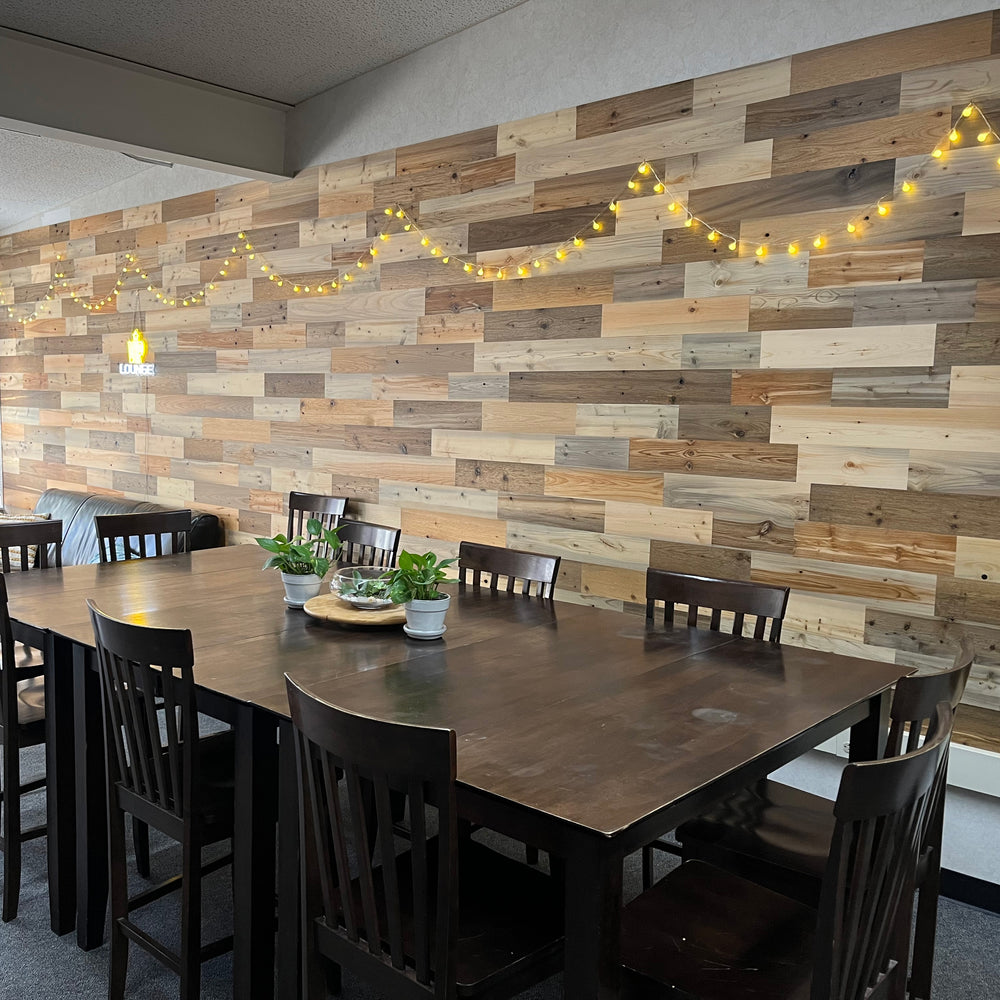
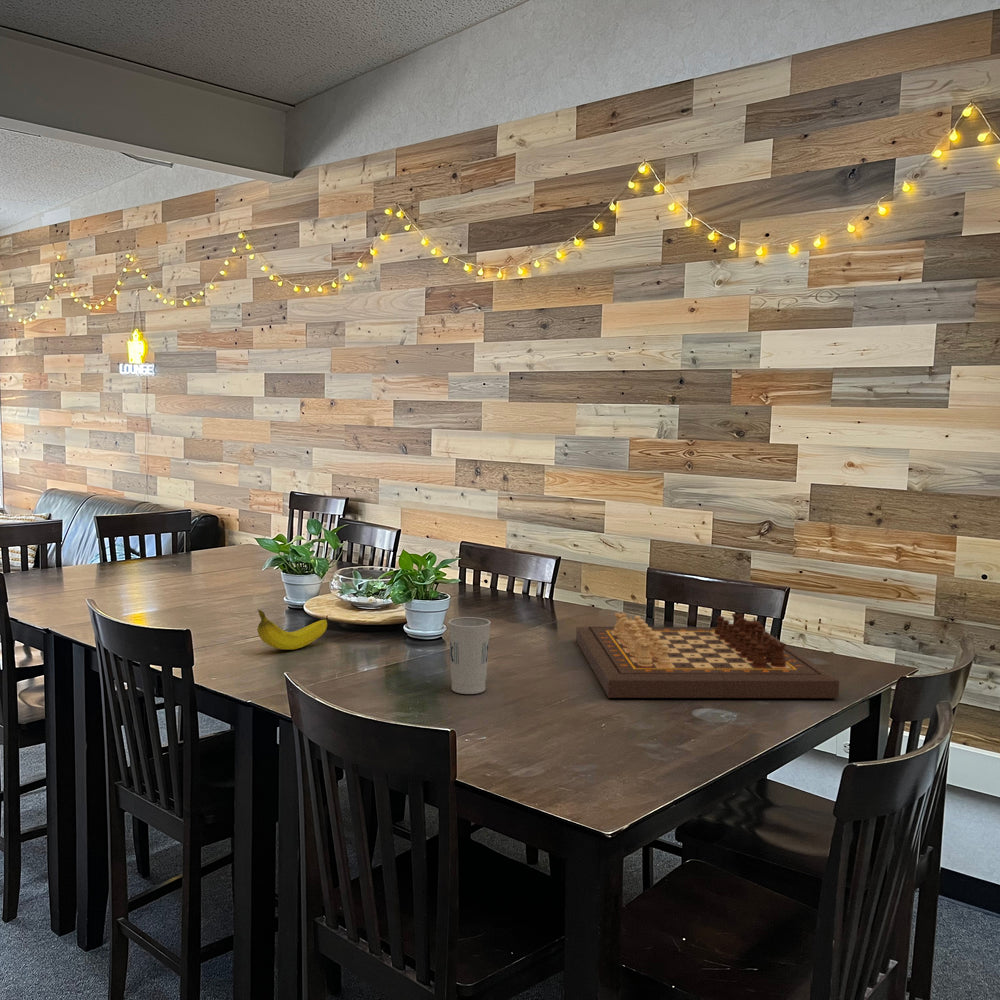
+ gameboard (694, 643)
+ cup (469, 655)
+ fruit (294, 631)
